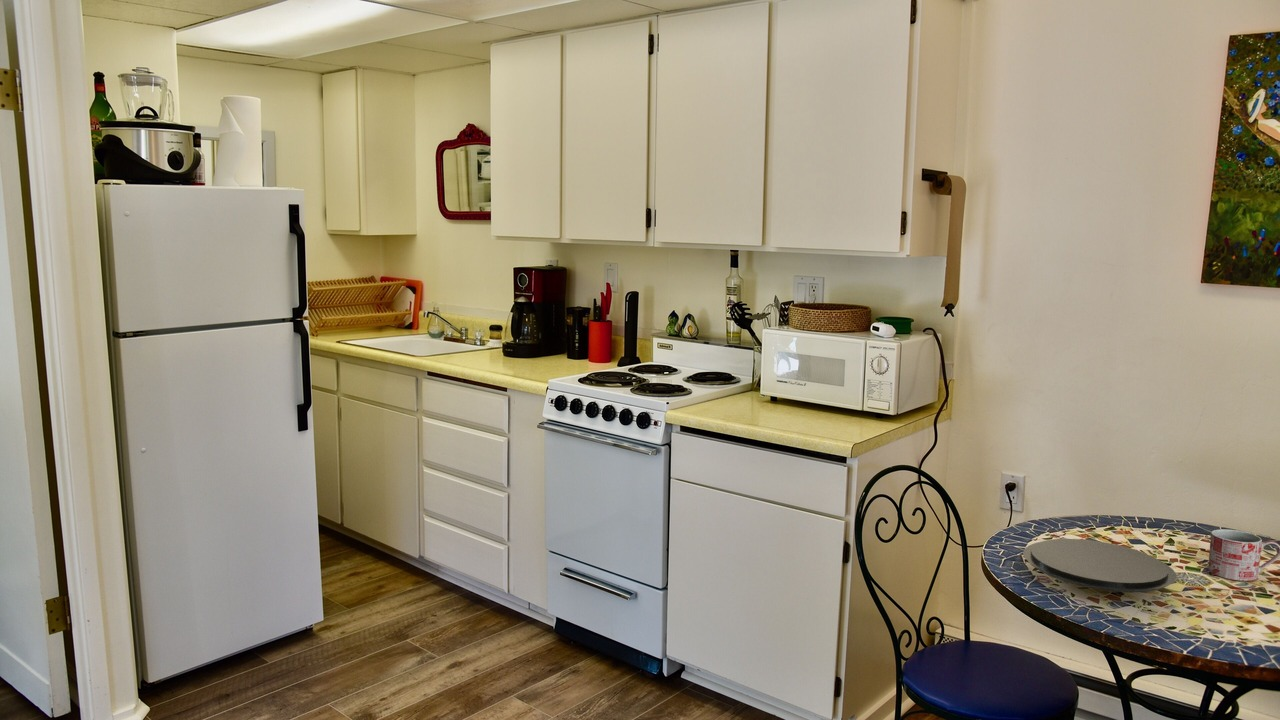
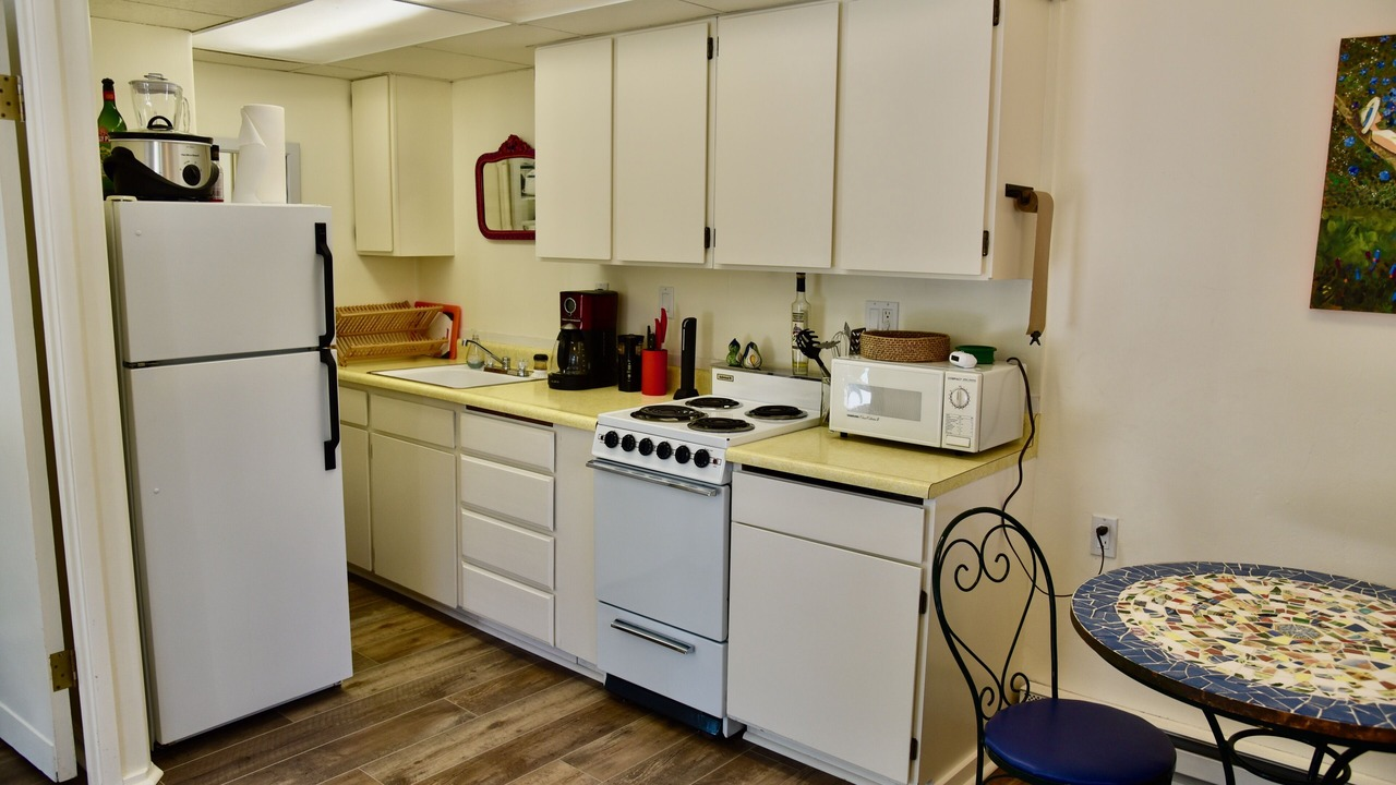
- mug (1243, 555)
- plate (1096, 571)
